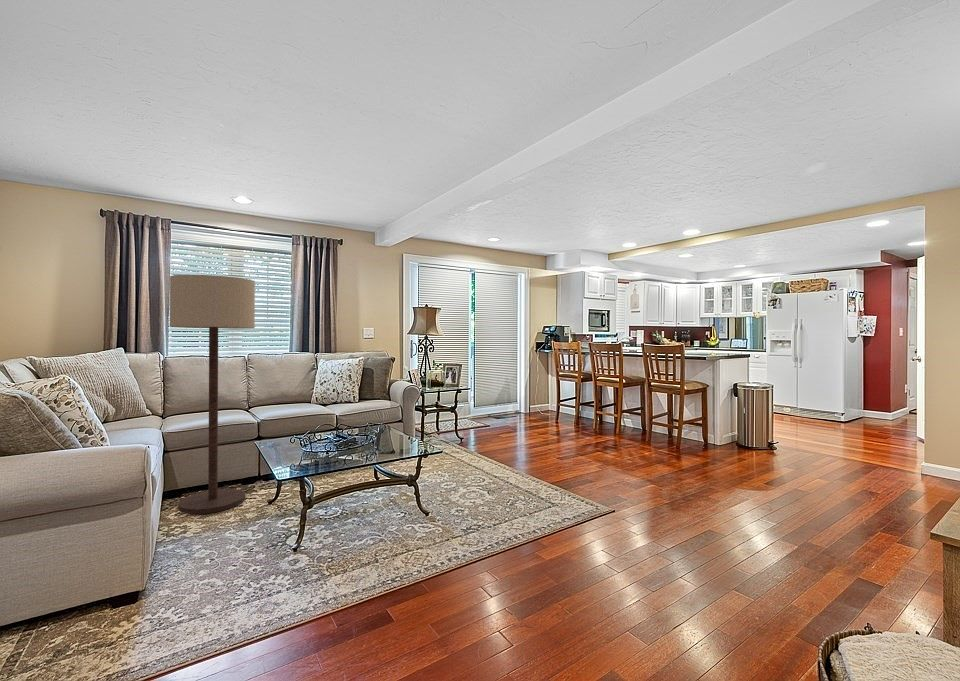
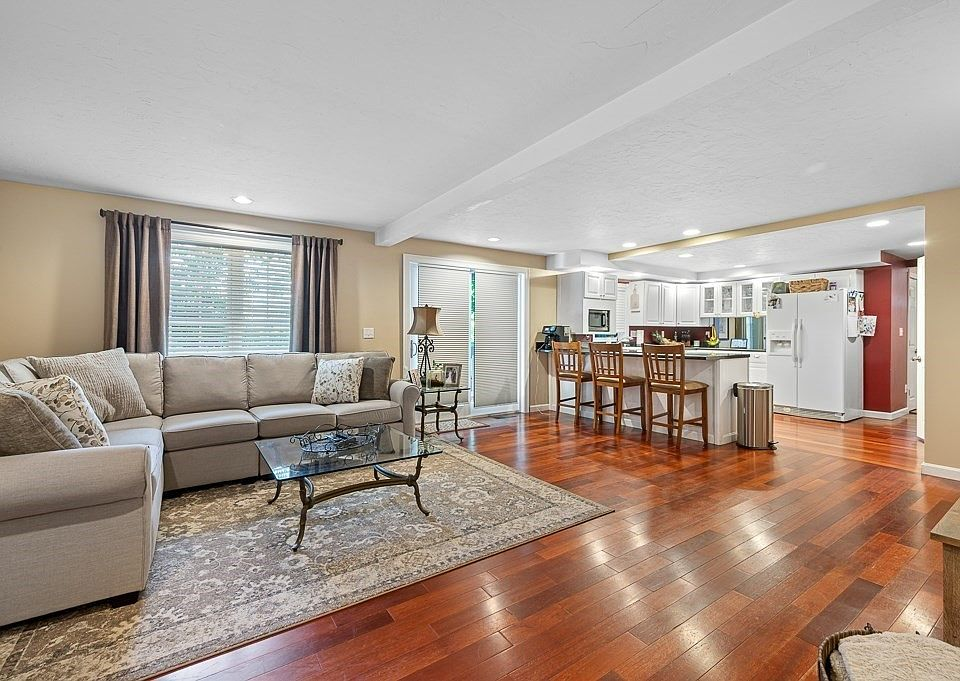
- floor lamp (213, 391)
